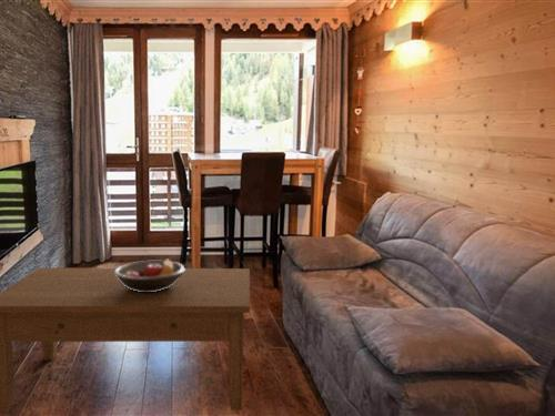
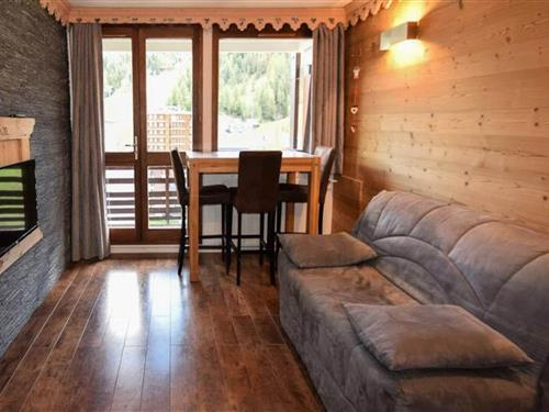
- coffee table (133, 333)
- fruit bowl (150, 275)
